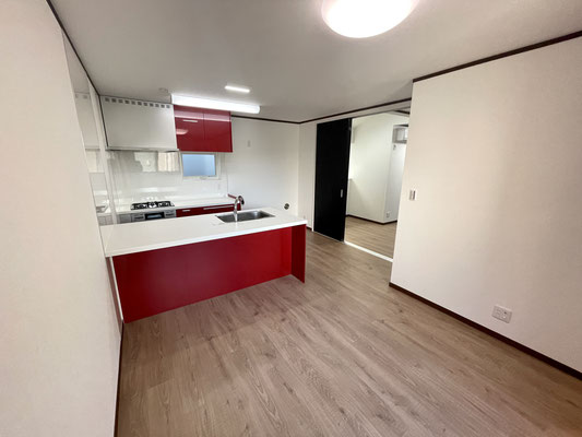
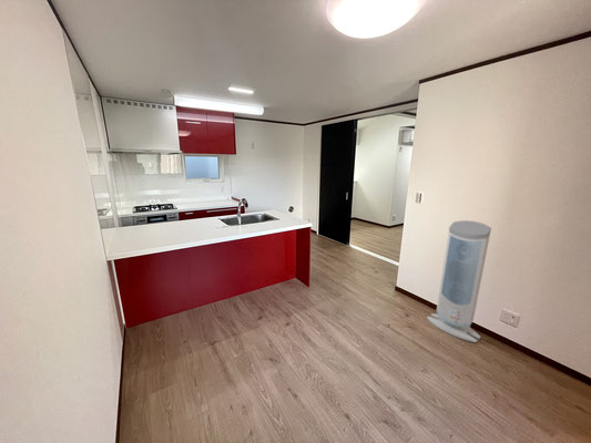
+ air purifier (460, 277)
